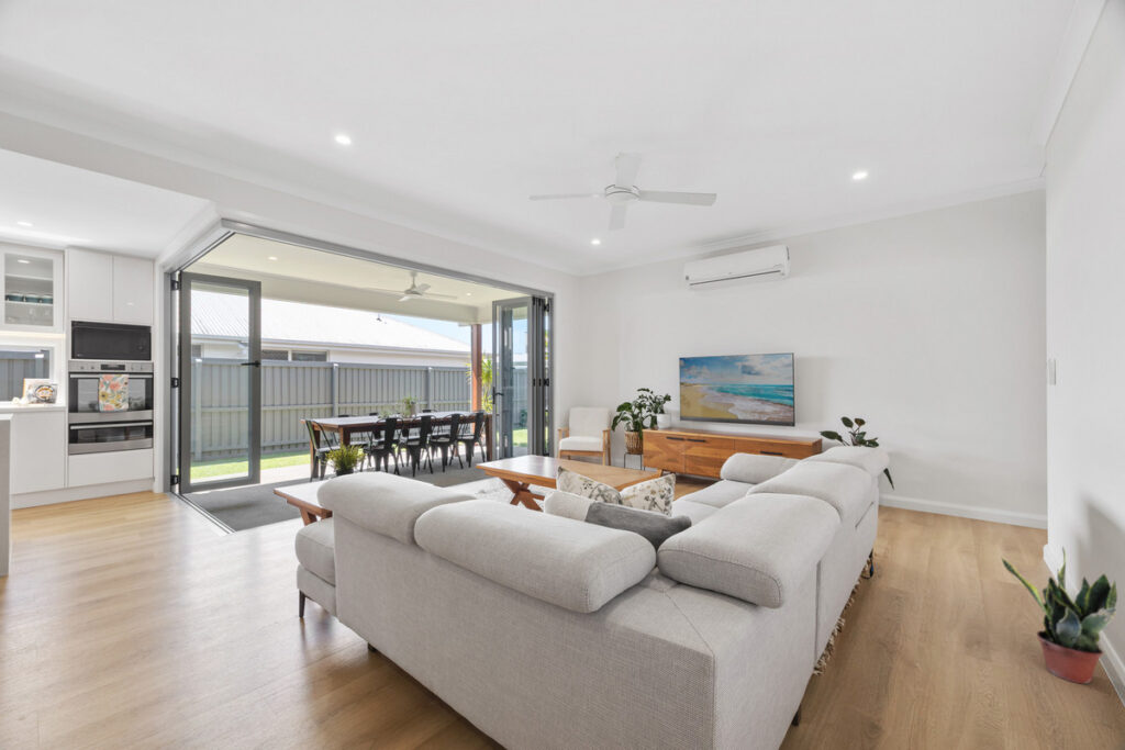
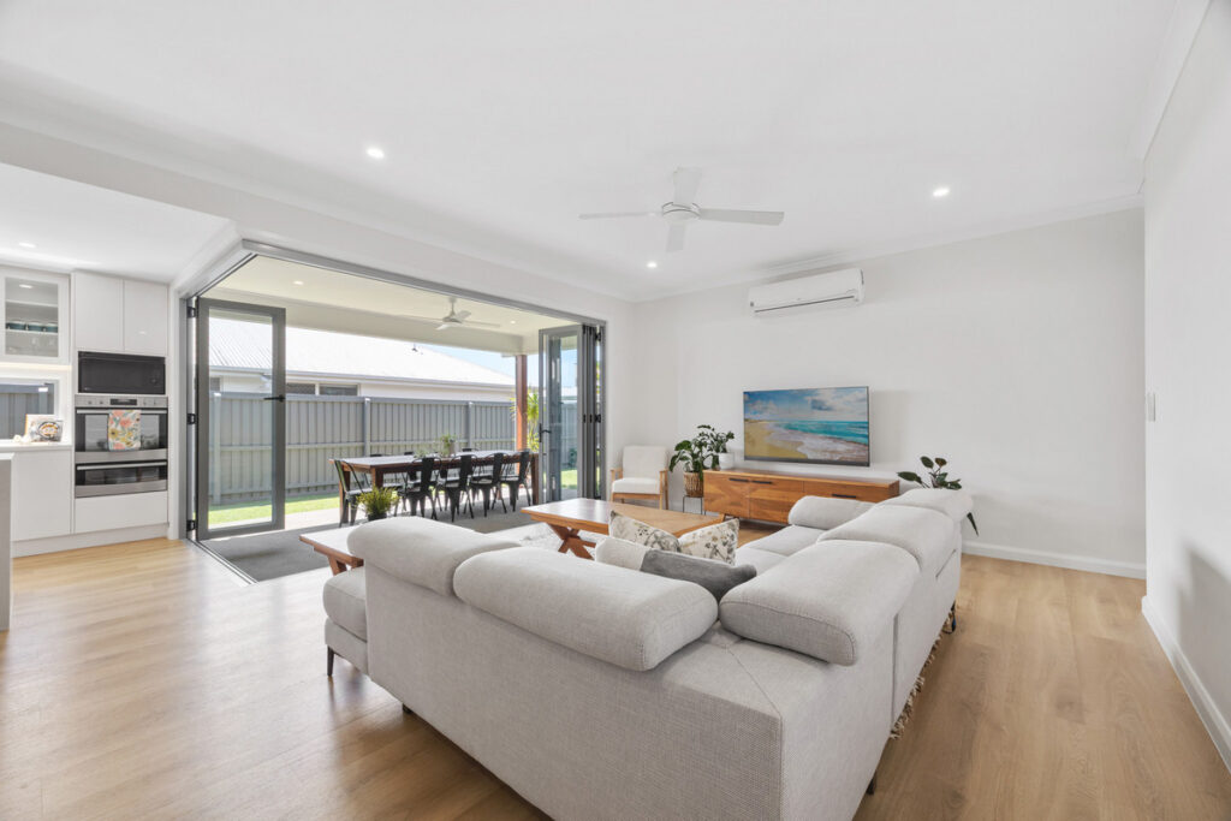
- potted plant (1058, 612)
